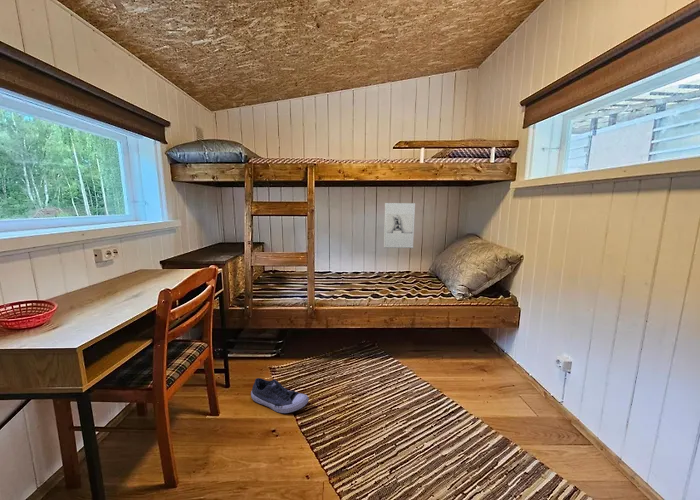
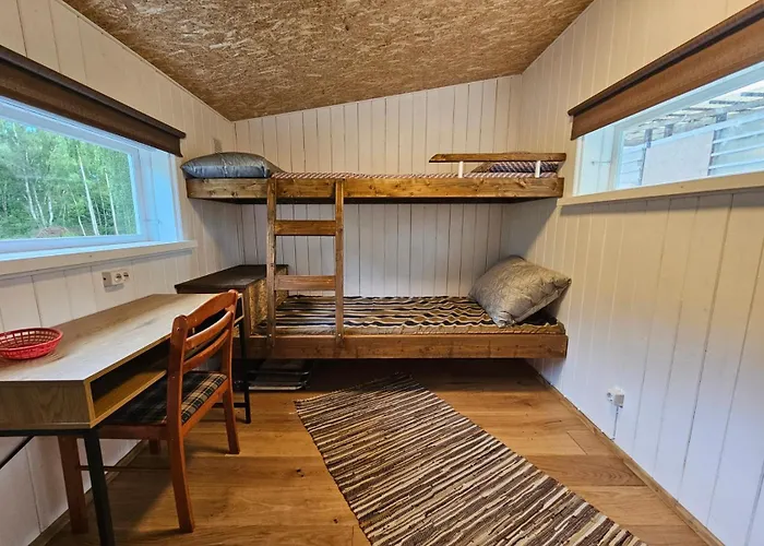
- wall sculpture (399, 225)
- shoe (279, 393)
